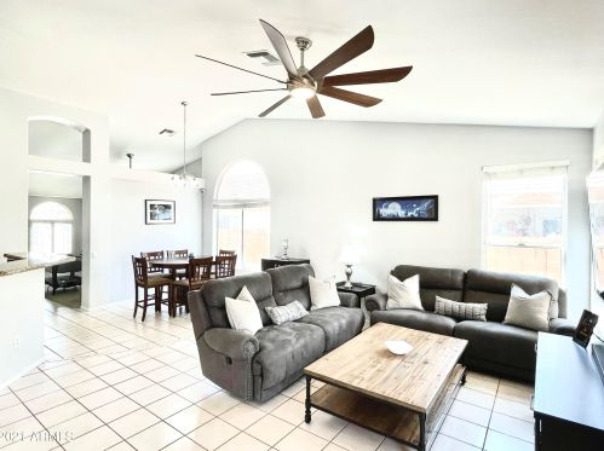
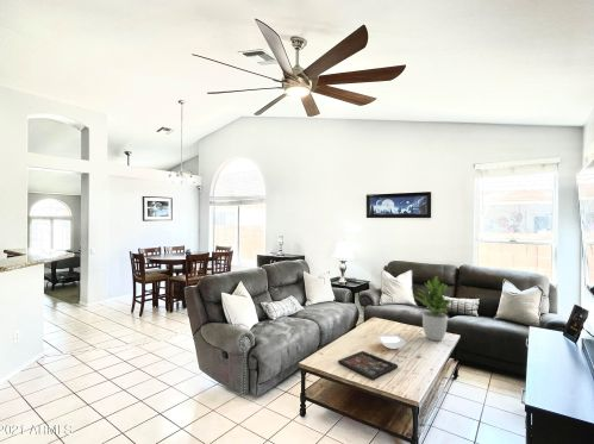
+ decorative tray (367, 363)
+ potted plant (433, 306)
